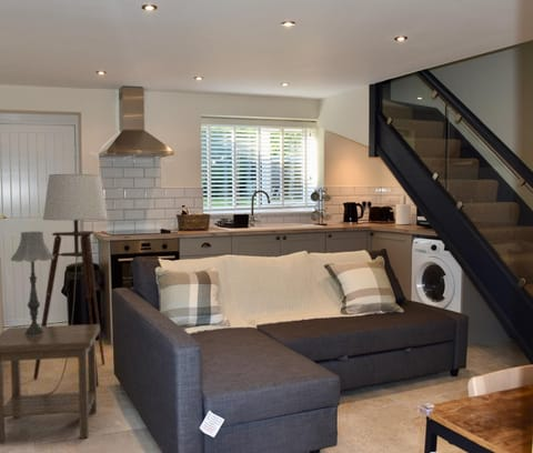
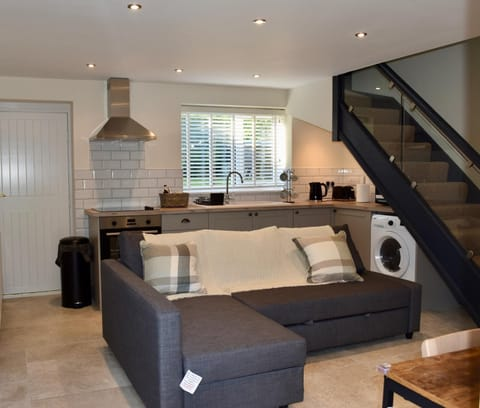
- floor lamp (74, 278)
- side table (48, 394)
- table lamp (33, 282)
